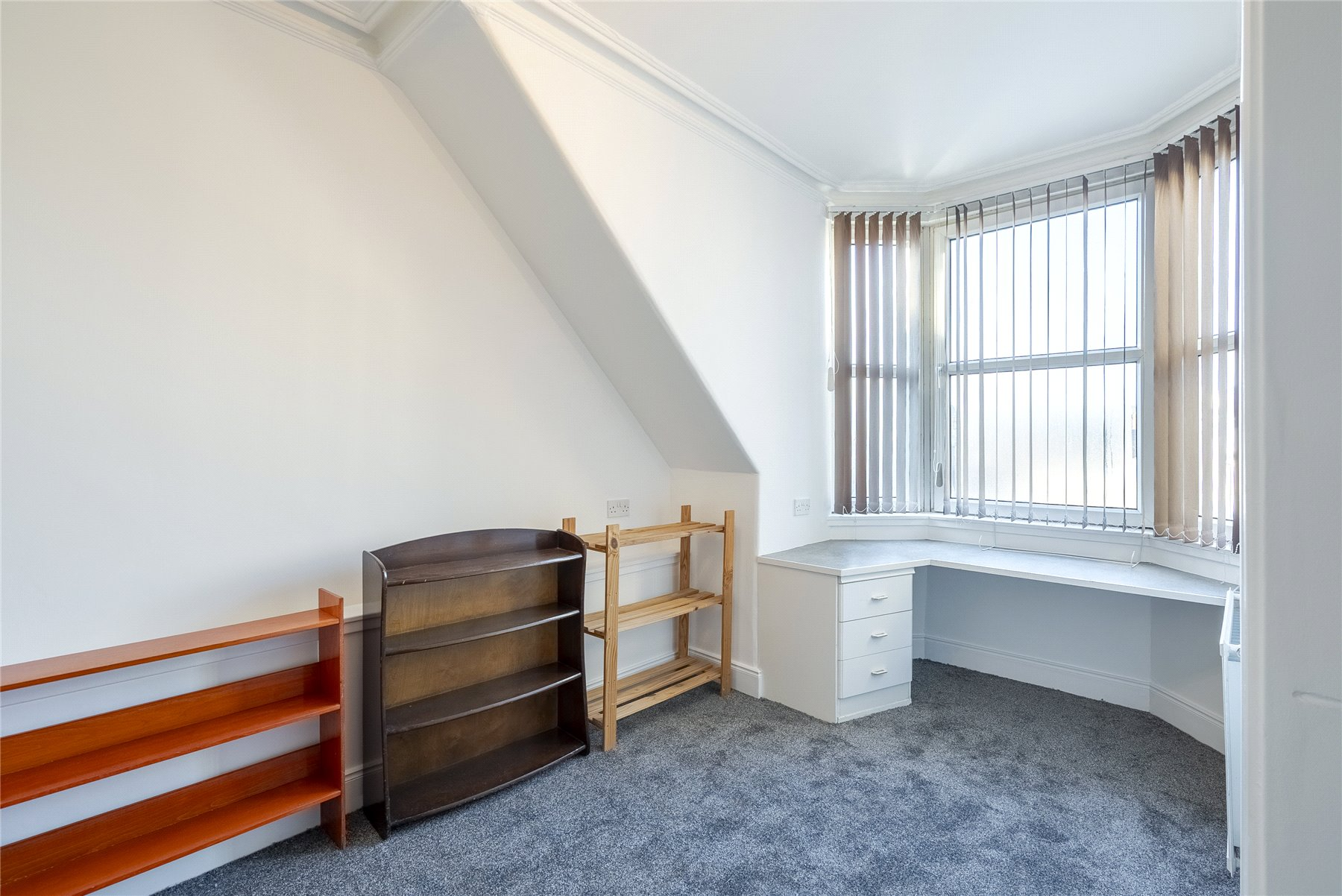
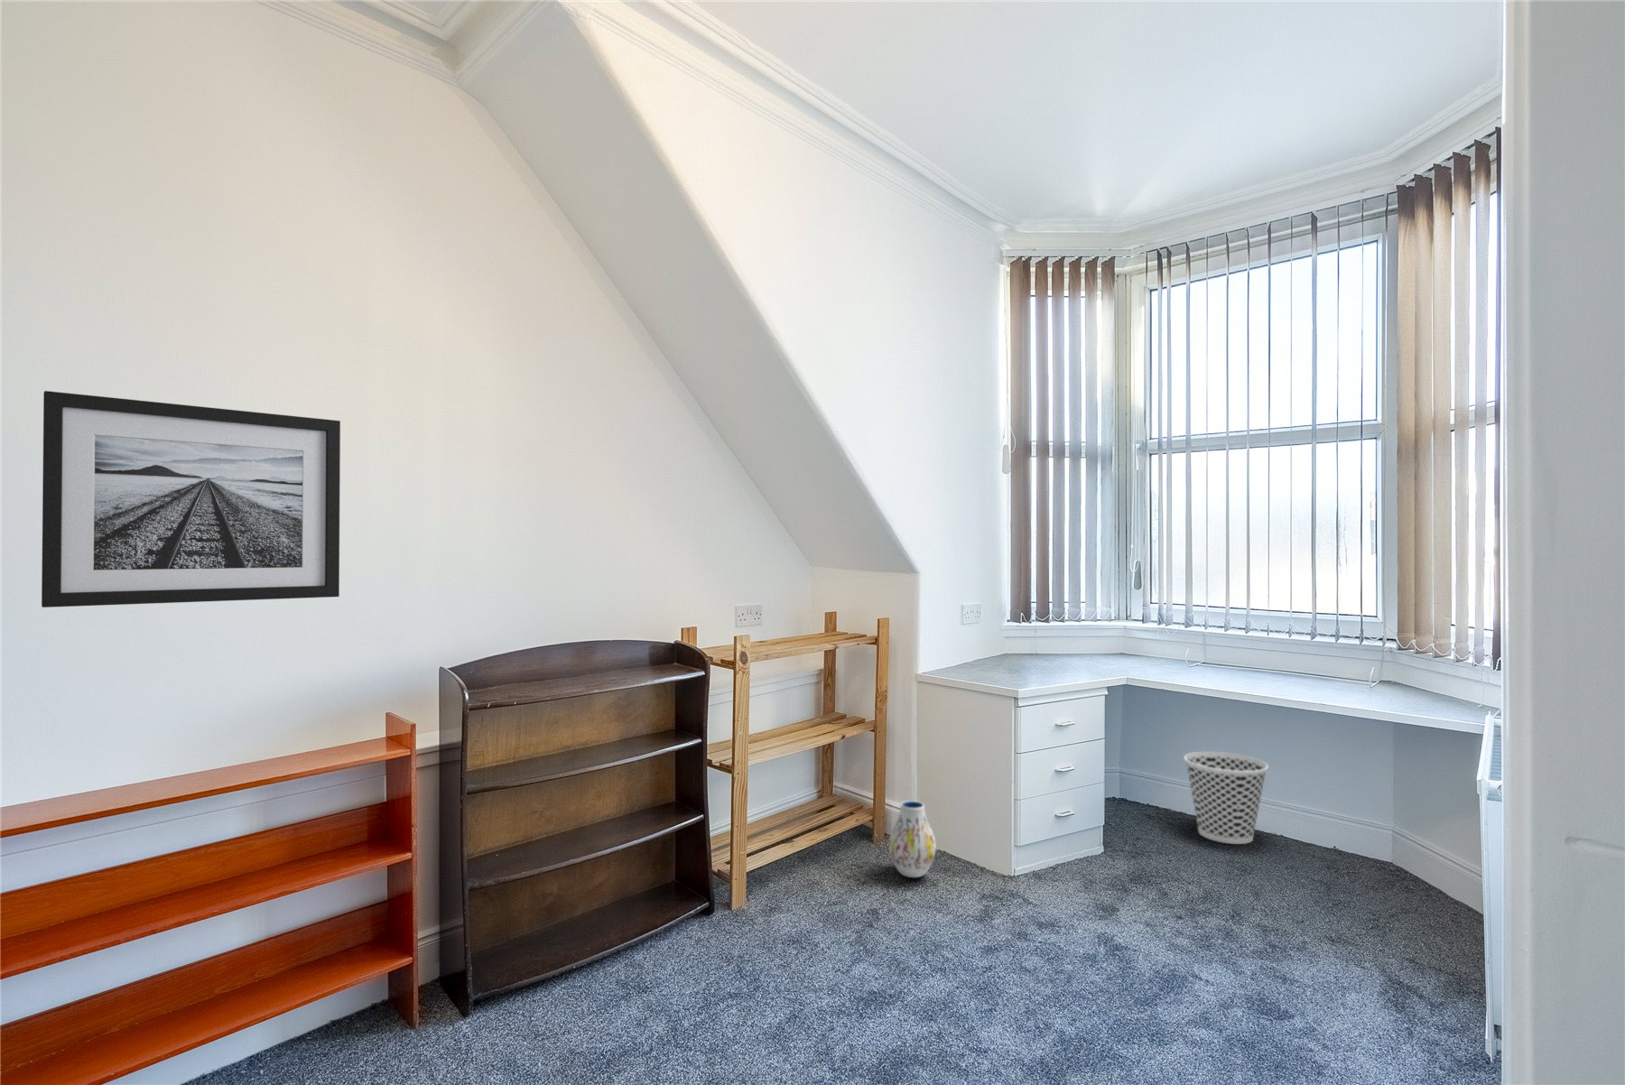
+ wall art (205, 504)
+ vase (912, 838)
+ wastebasket (1225, 798)
